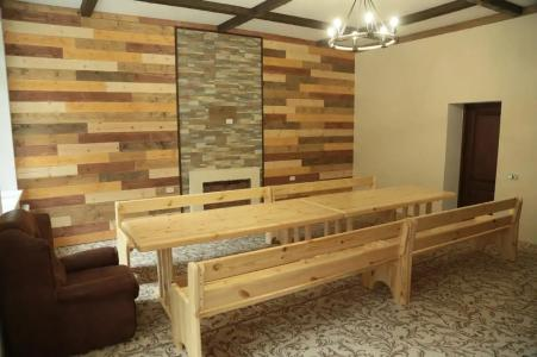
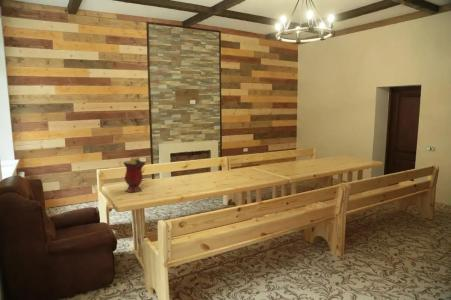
+ vase (134, 174)
